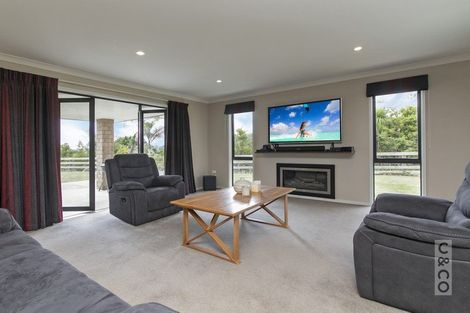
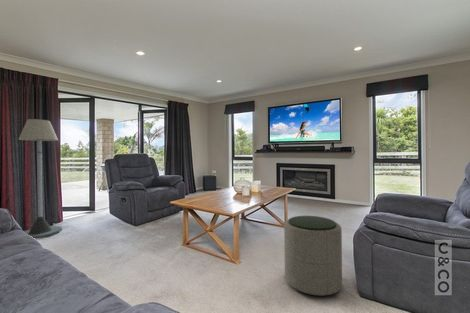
+ ottoman (312, 251)
+ floor lamp (39, 176)
